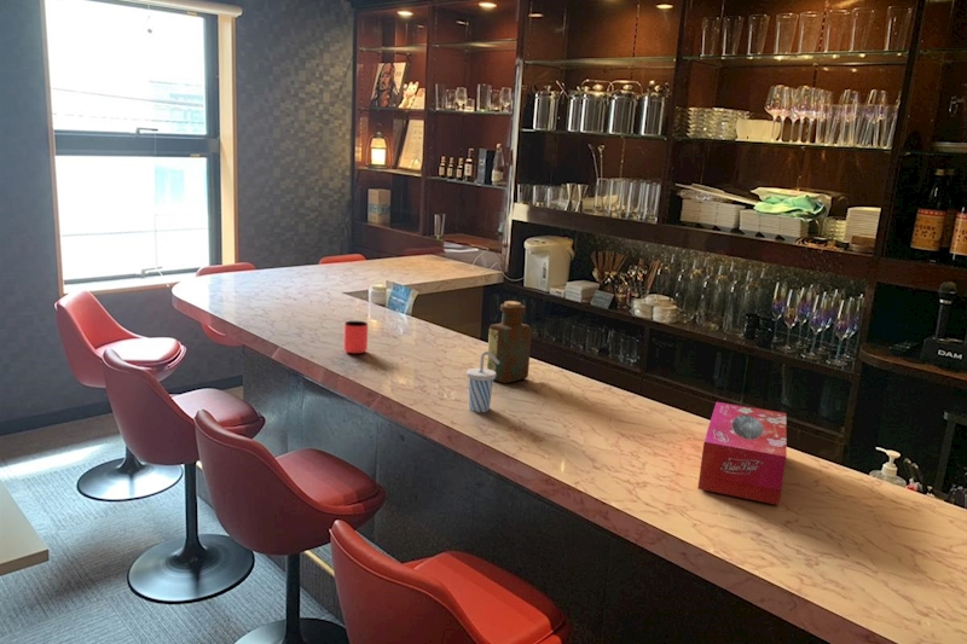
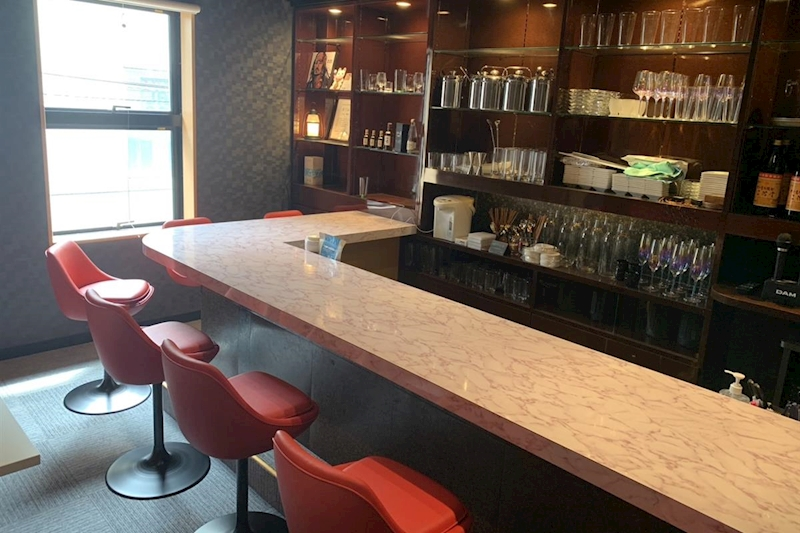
- cup (482, 381)
- cup (353, 336)
- bottle (509, 341)
- tissue box (745, 448)
